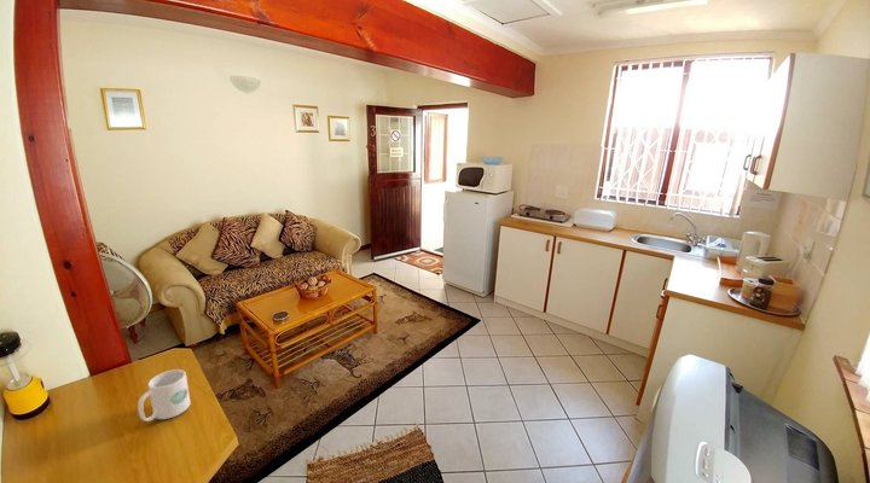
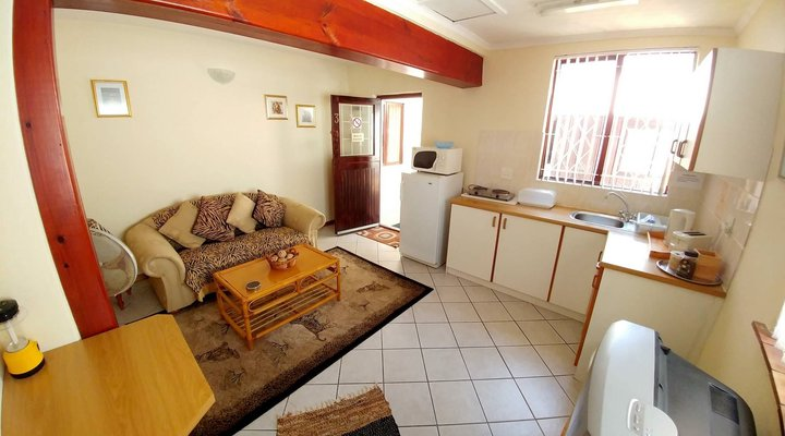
- mug (163, 397)
